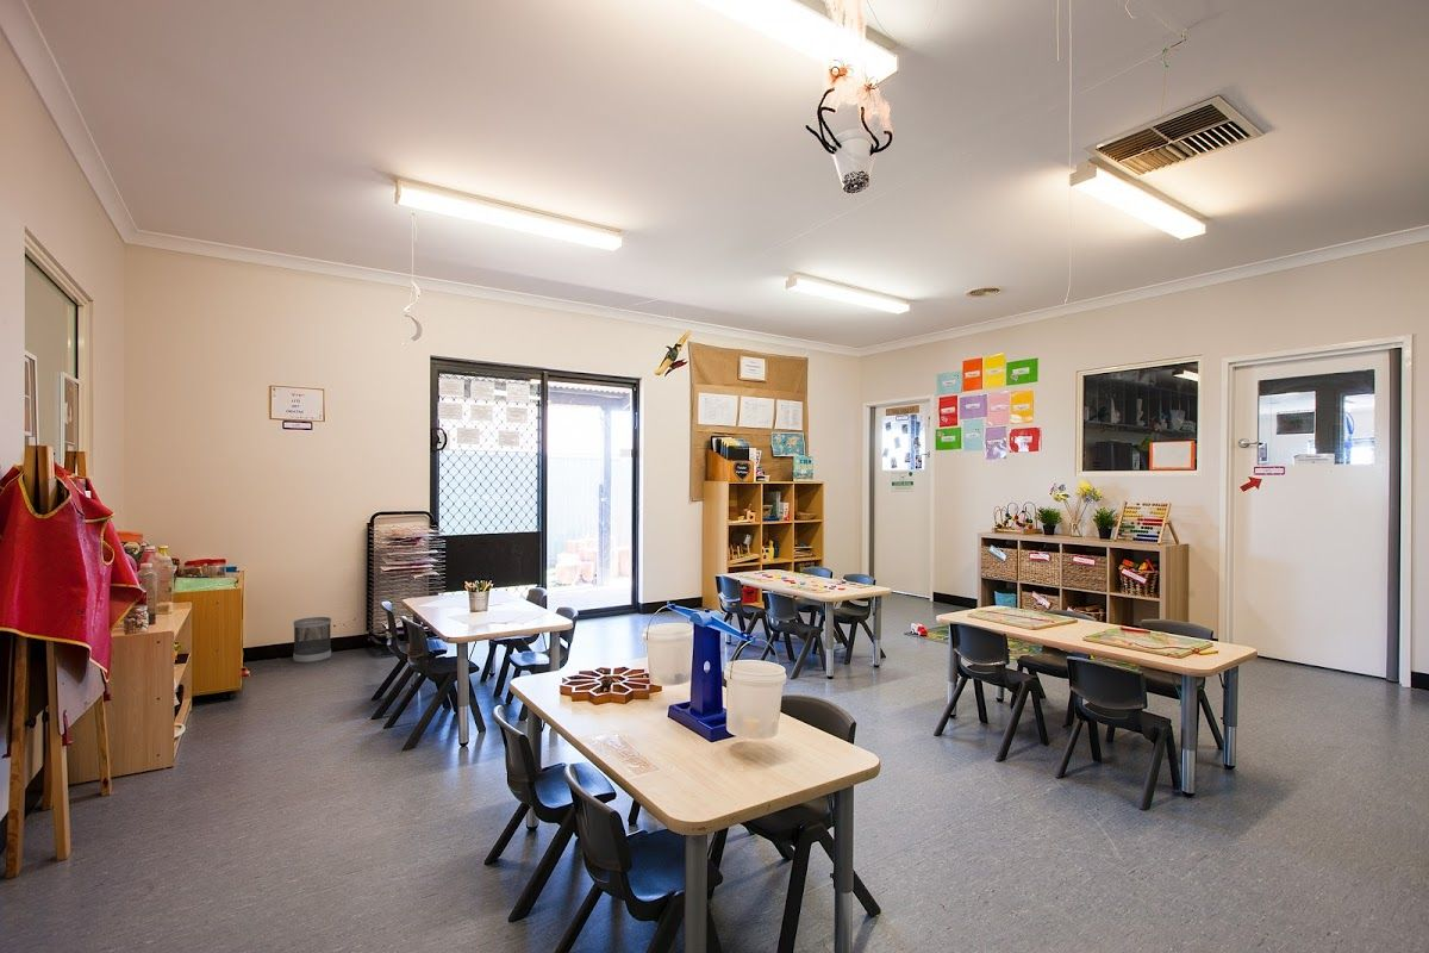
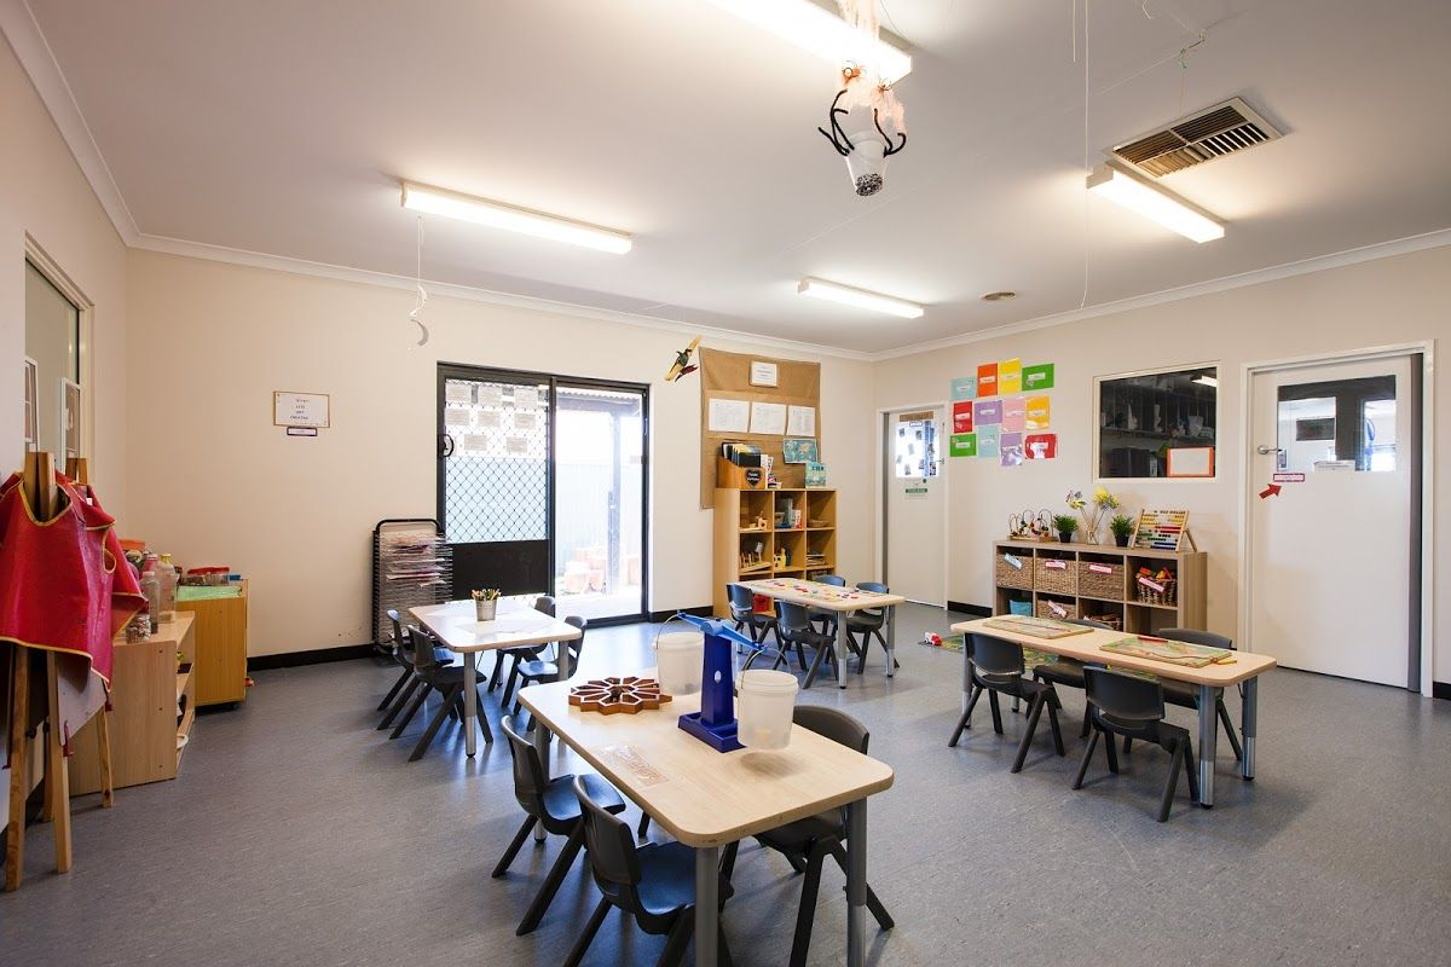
- wastebasket (312, 639)
